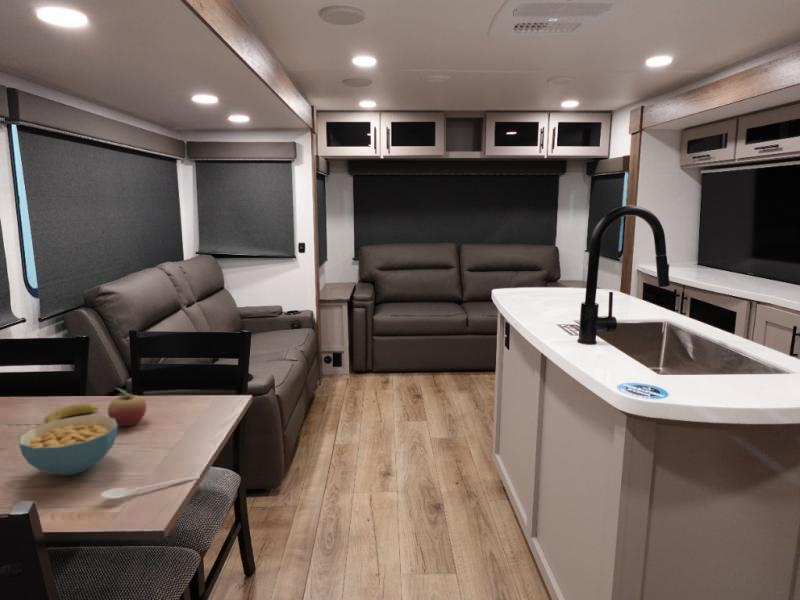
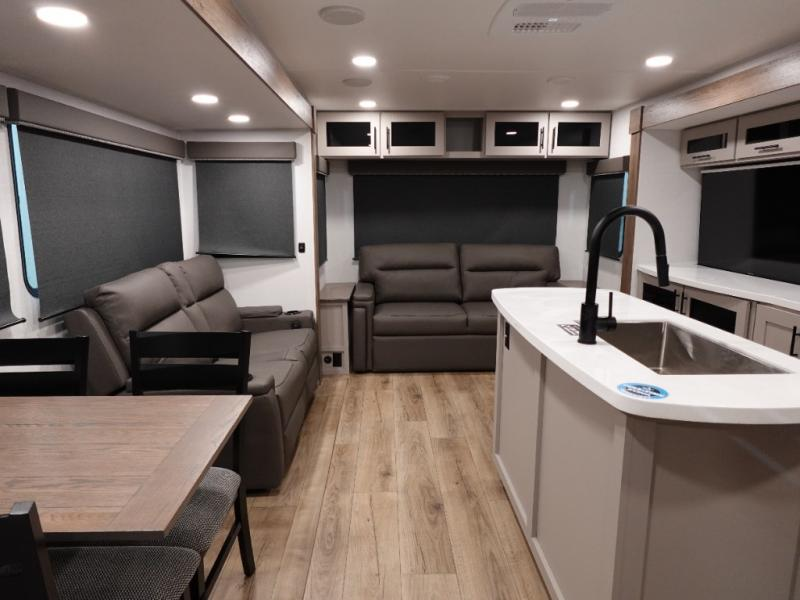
- stirrer (152, 485)
- banana (68, 414)
- cereal bowl (71, 450)
- fruit (127, 406)
